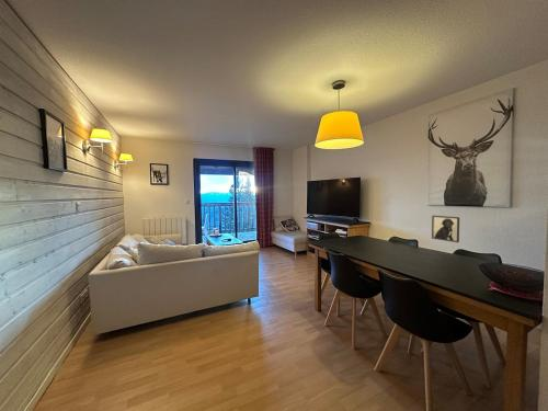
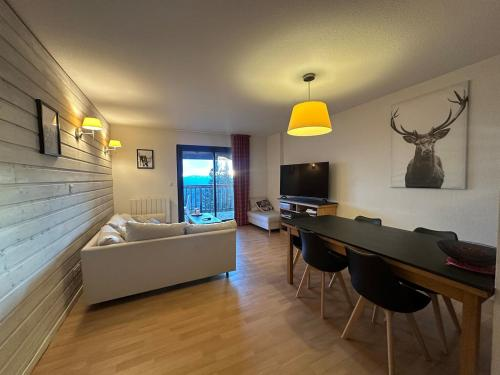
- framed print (445, 228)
